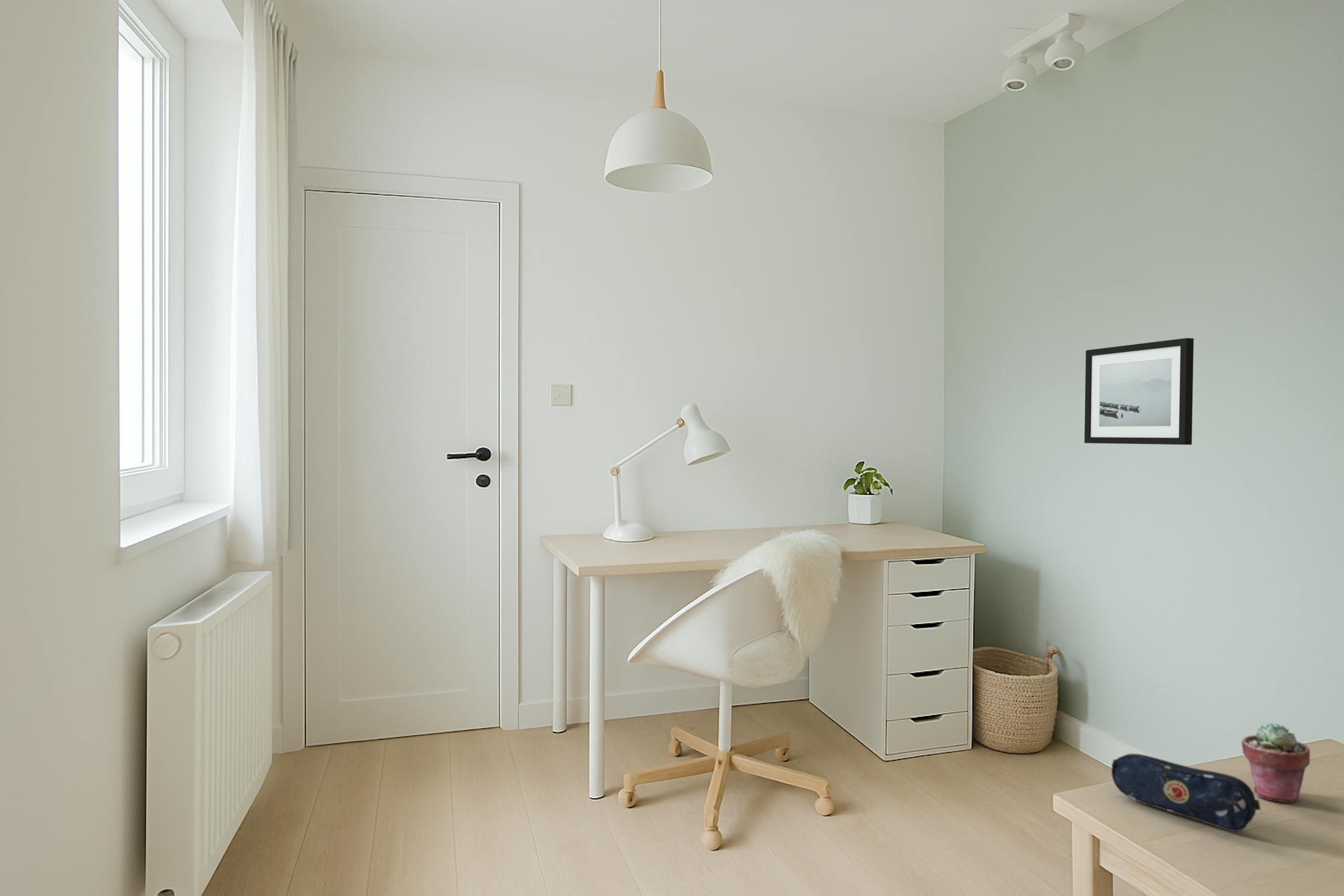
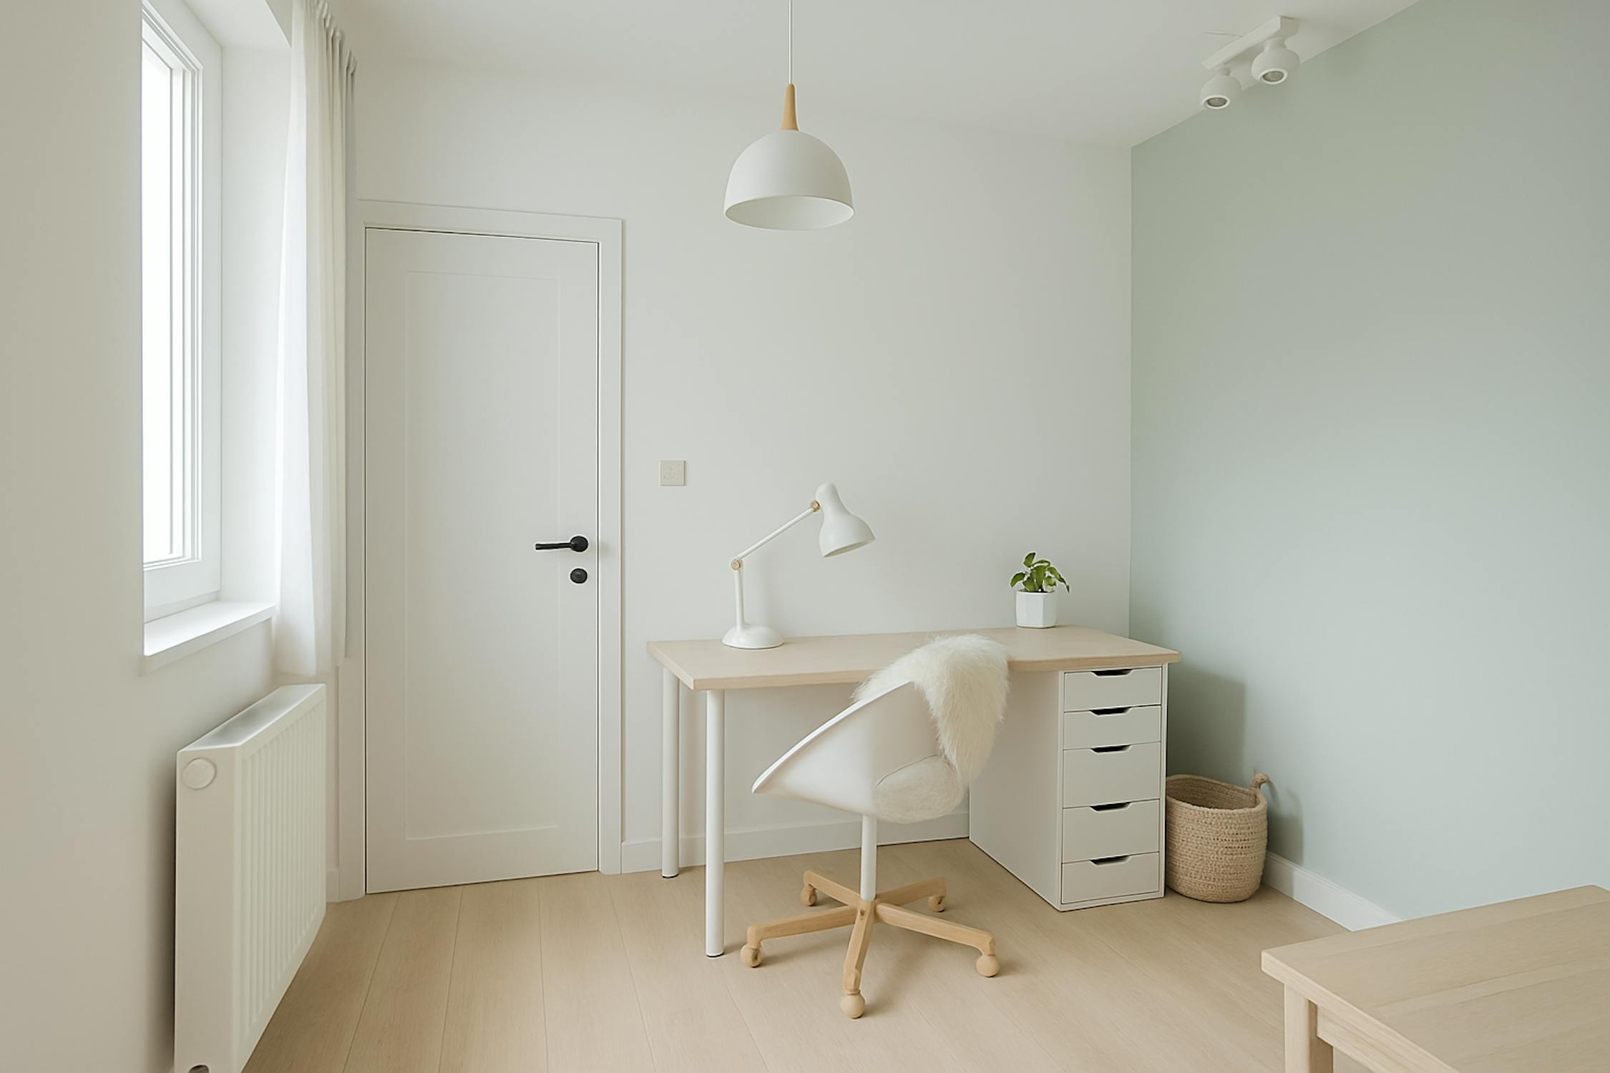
- pencil case (1180, 788)
- potted succulent (1275, 759)
- wall art (1135, 394)
